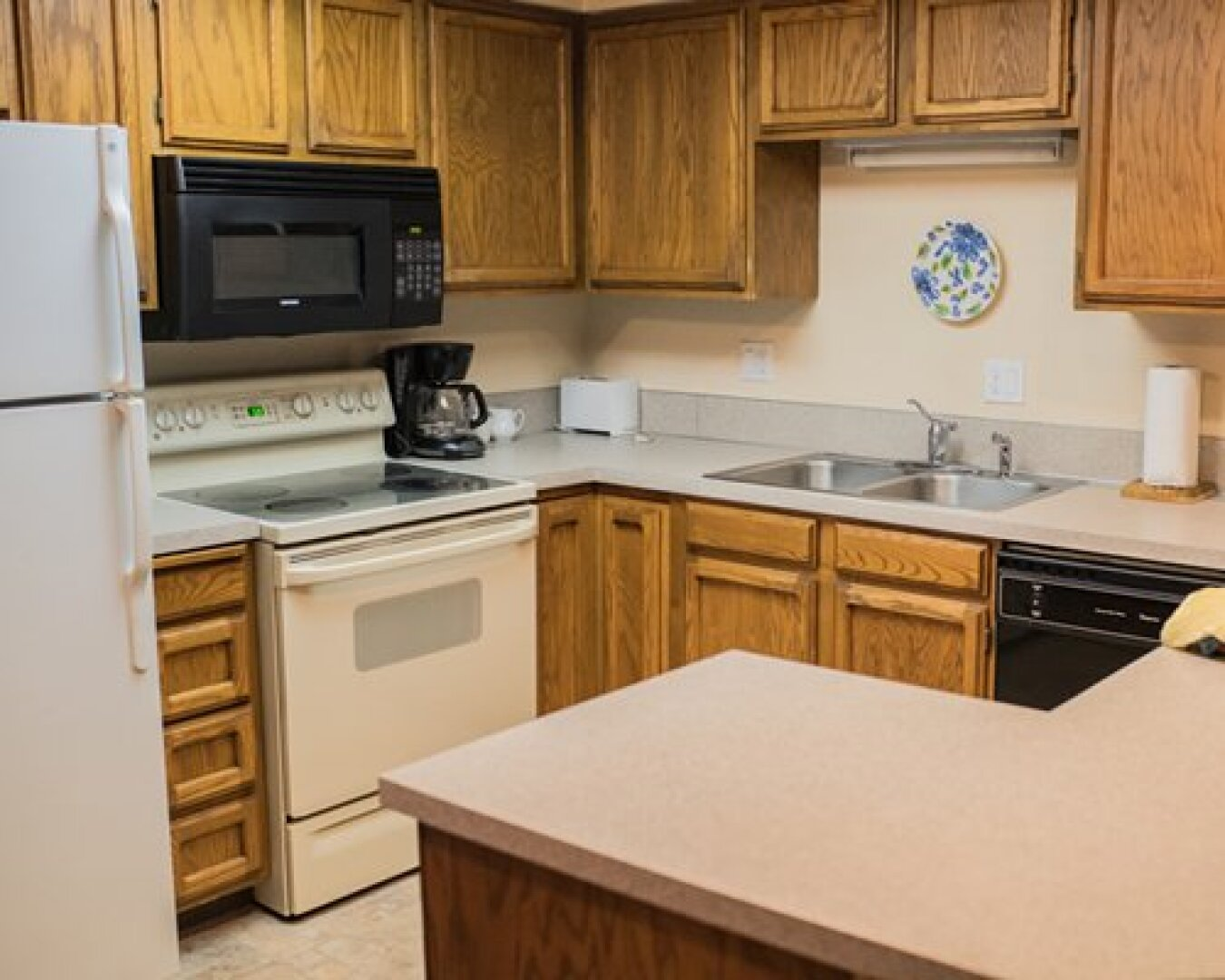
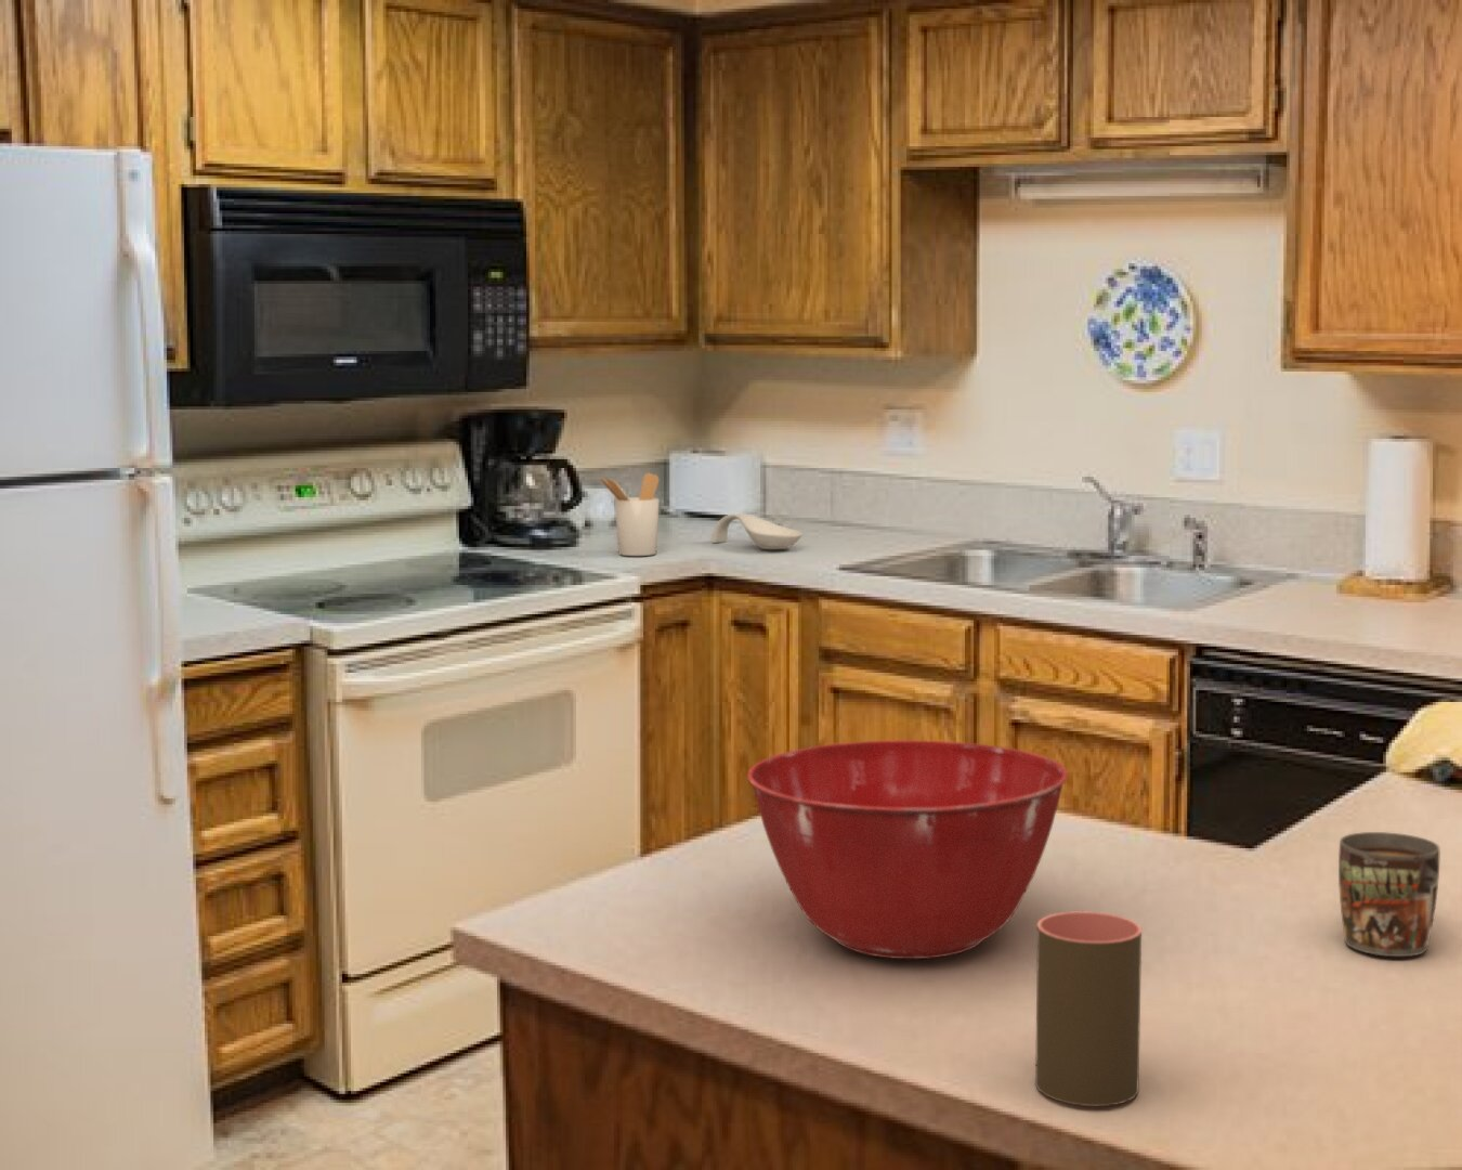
+ mug (1394, 888)
+ utensil holder (627, 513)
+ mixing bowl (906, 851)
+ spoon rest (754, 530)
+ cup (1087, 1006)
